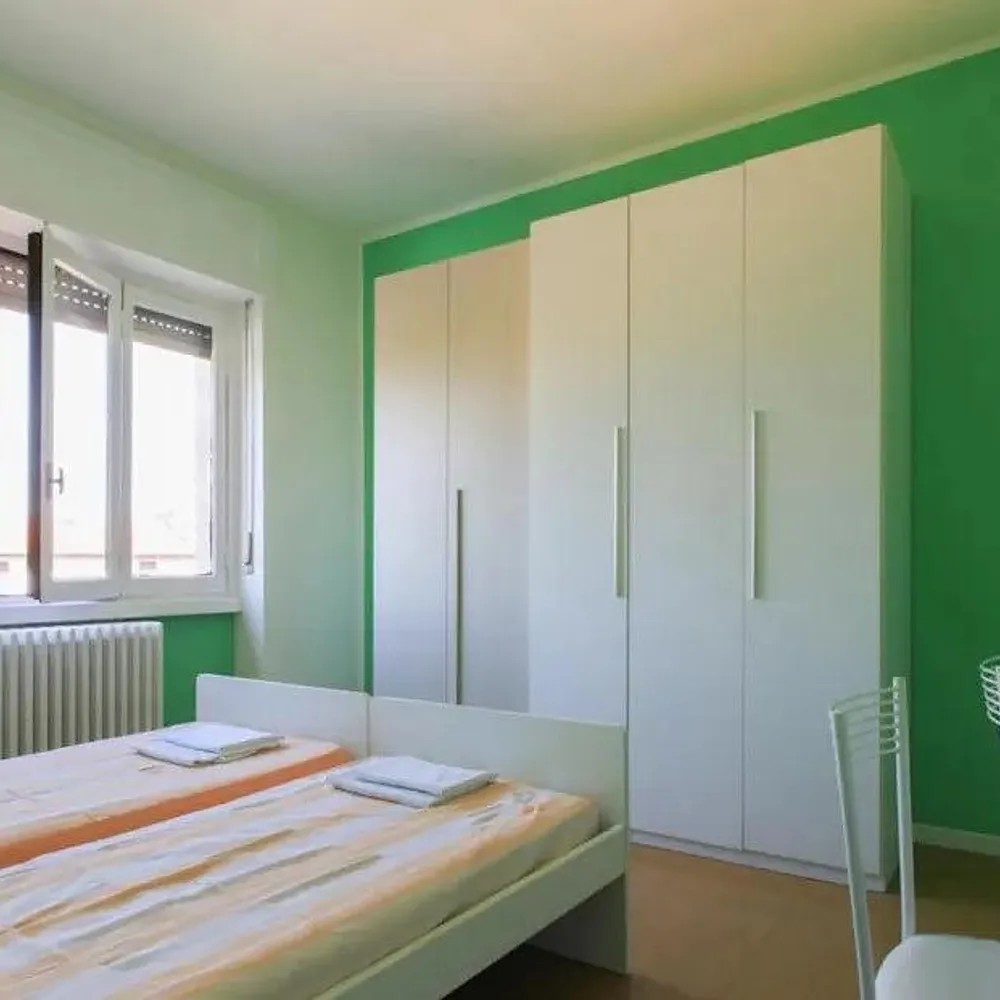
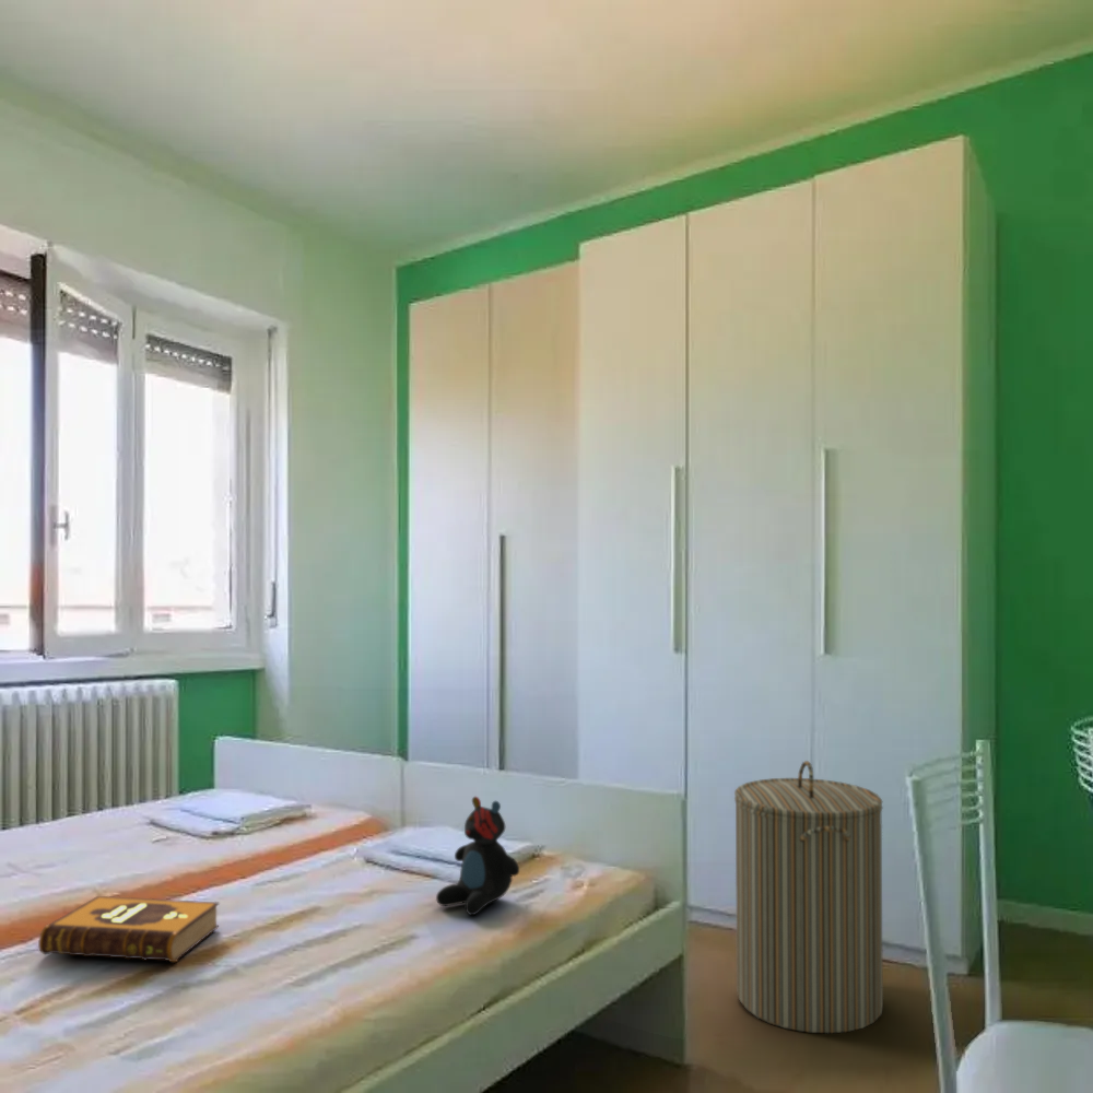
+ teddy bear (475, 853)
+ hardback book (131, 929)
+ laundry hamper (807, 880)
